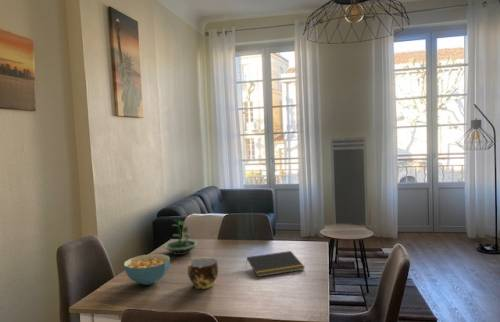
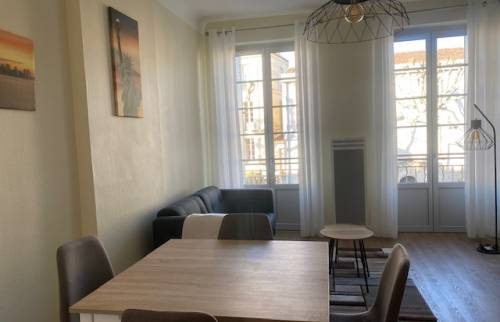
- notepad (275, 263)
- cup (204, 273)
- cereal bowl (147, 271)
- terrarium (180, 224)
